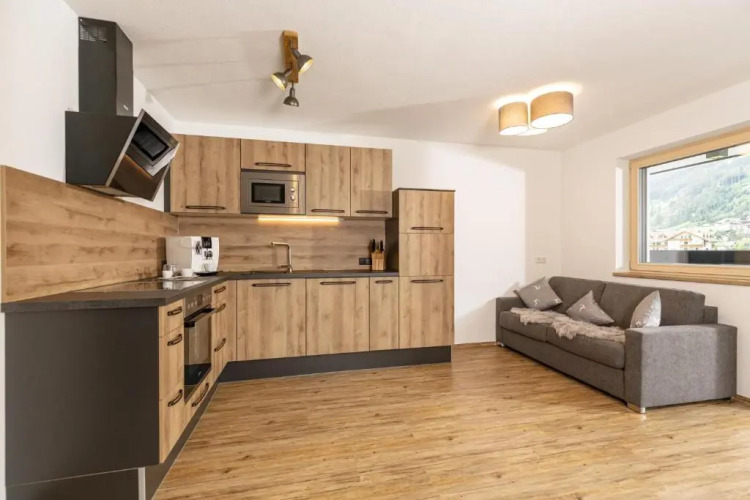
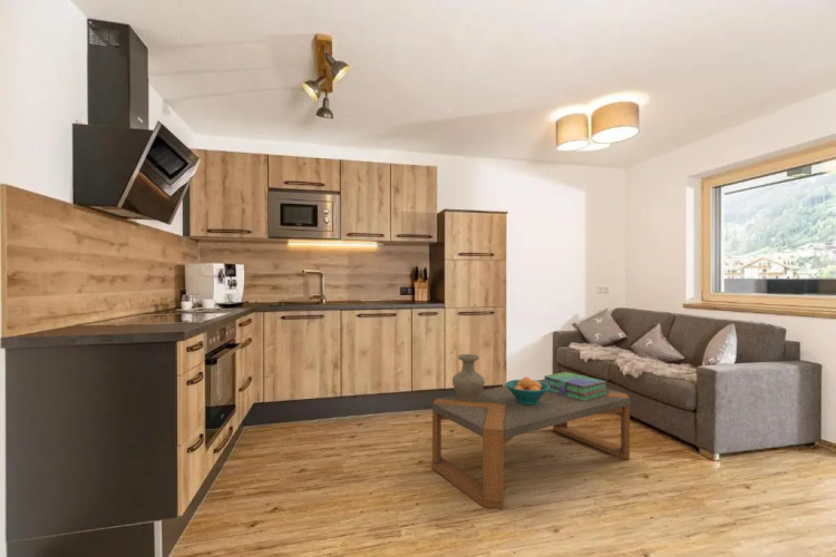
+ stack of books (574, 384)
+ fruit bowl (527, 389)
+ vase (468, 377)
+ coffee table (533, 429)
